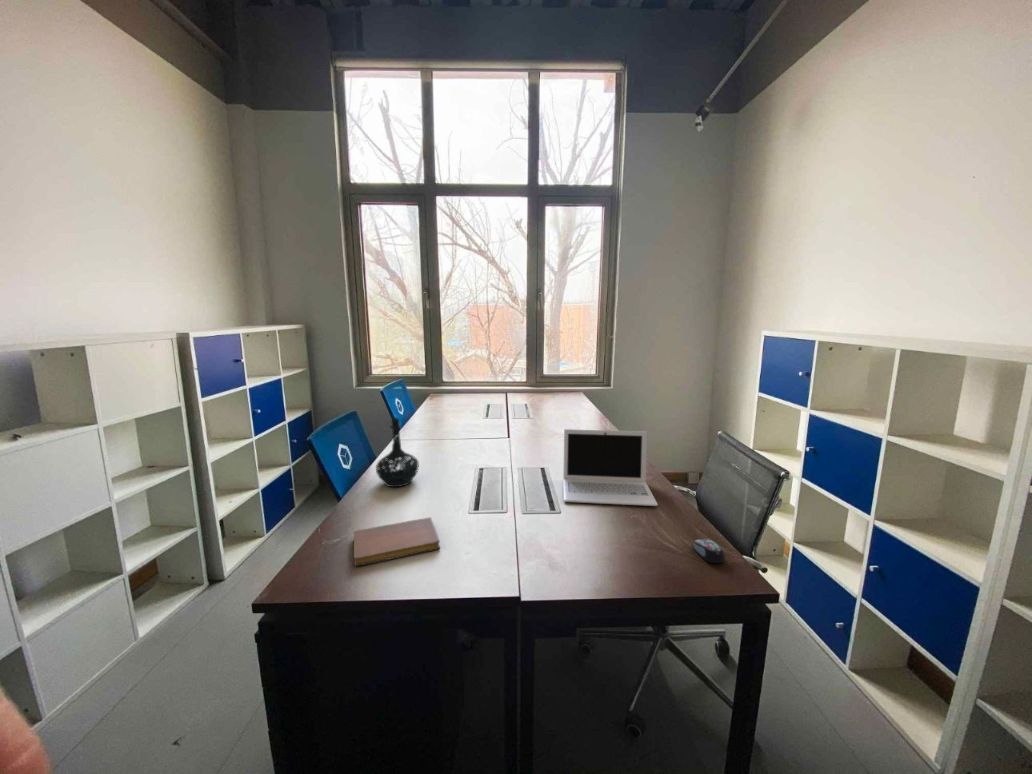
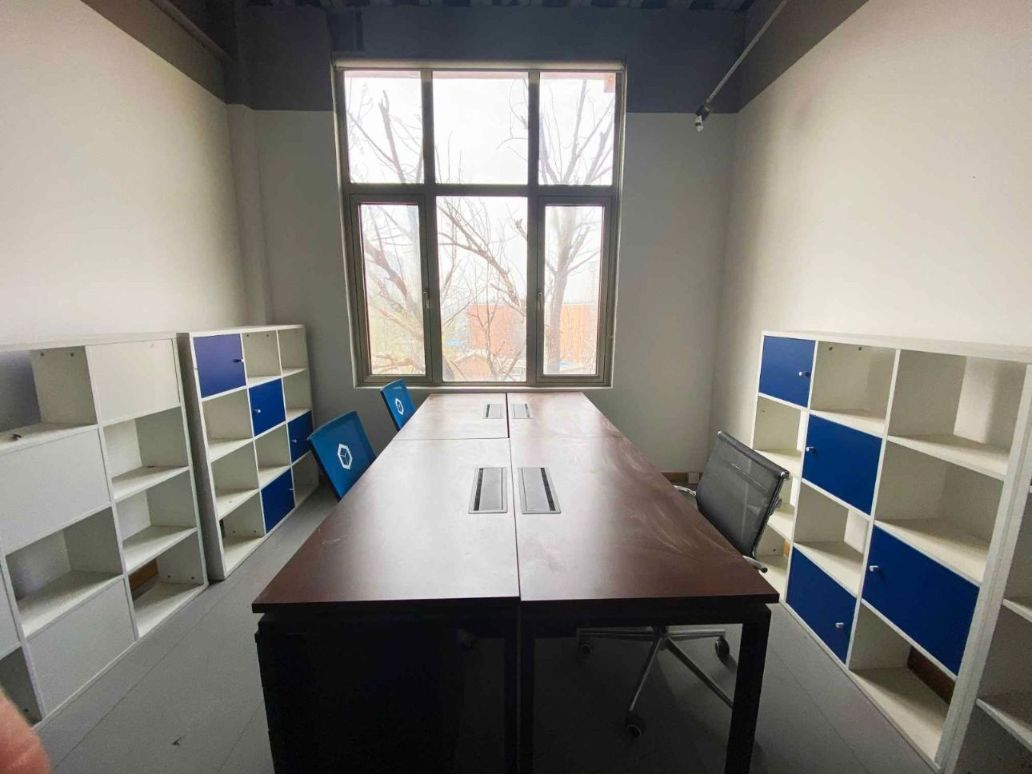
- laptop (607, 465)
- bottle (396, 450)
- notebook (396, 539)
- computer mouse (709, 548)
